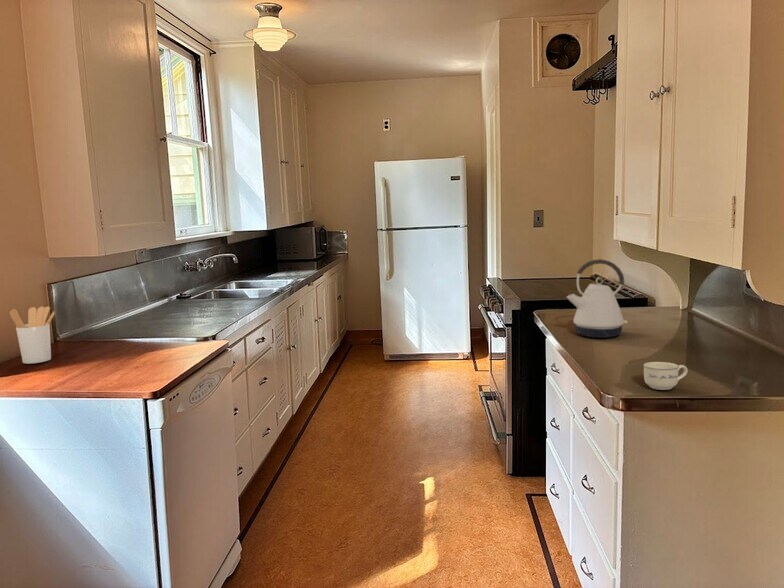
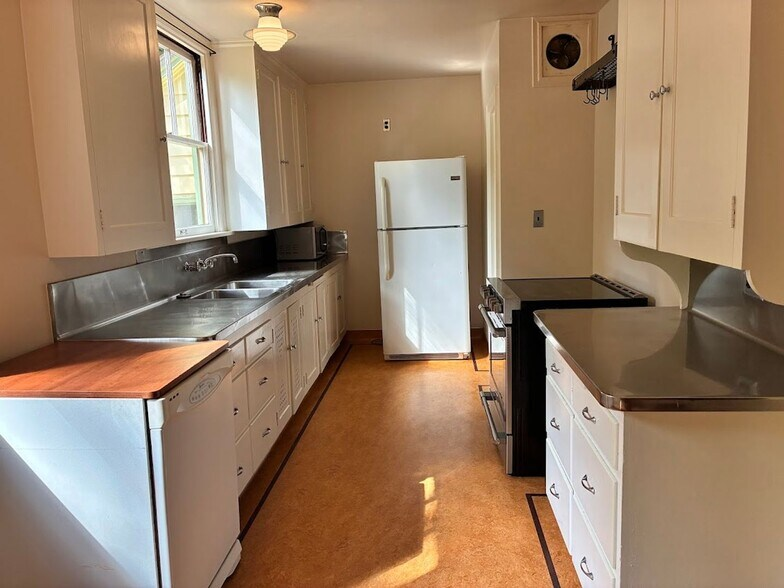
- cup (665, 376)
- utensil holder (36, 333)
- kettle (596, 297)
